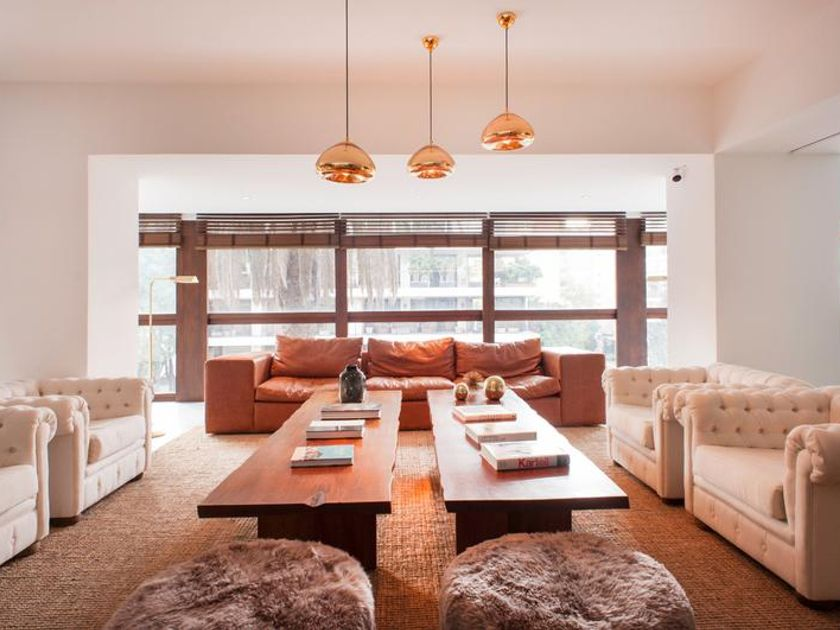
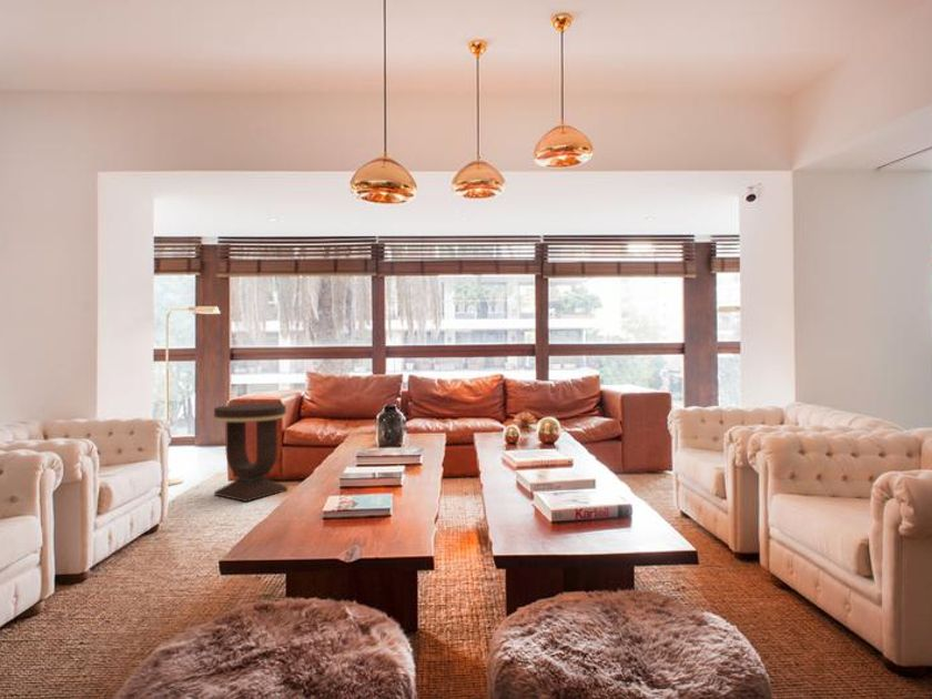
+ side table (245, 449)
